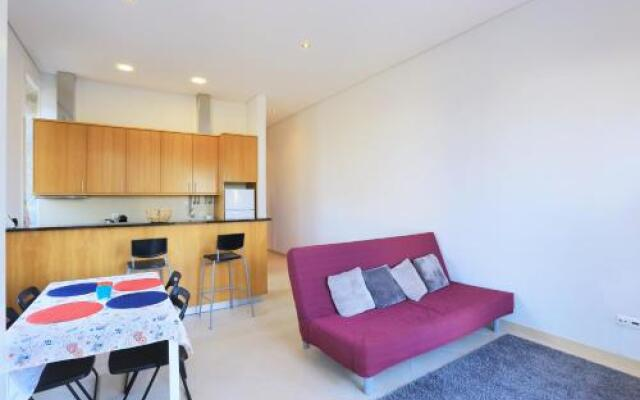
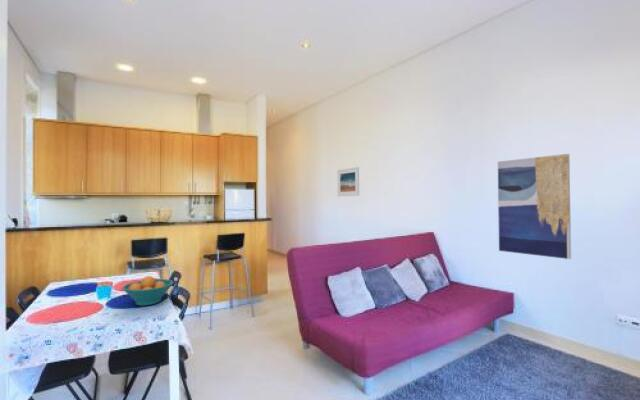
+ wall art (531, 206)
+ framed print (347, 182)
+ fruit bowl (148, 289)
